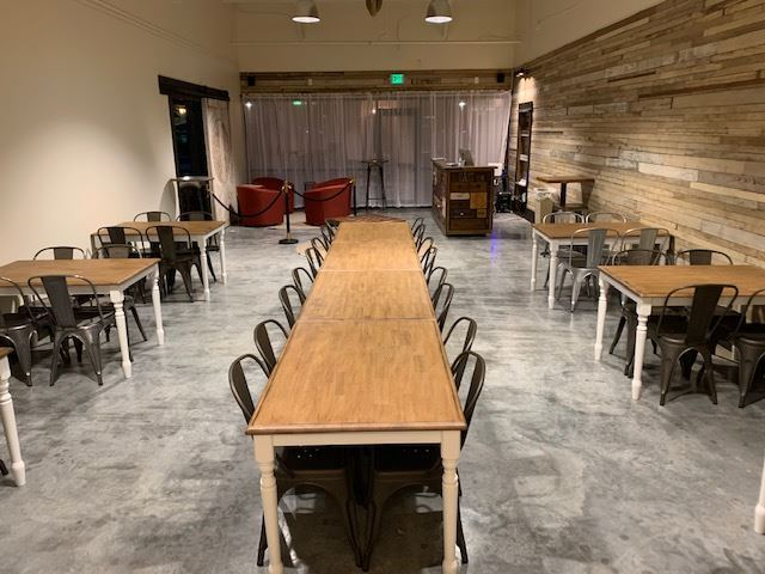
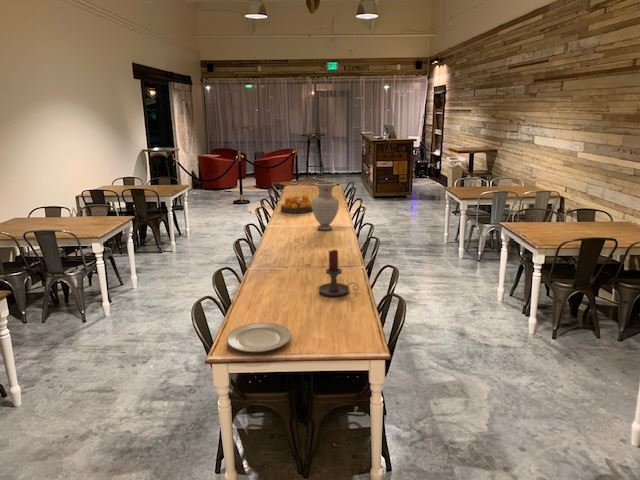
+ fruit bowl (297, 202)
+ vase (325, 206)
+ candle holder (338, 270)
+ chinaware (259, 338)
